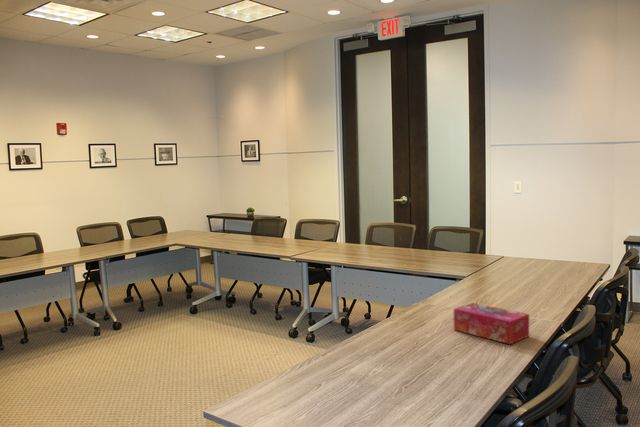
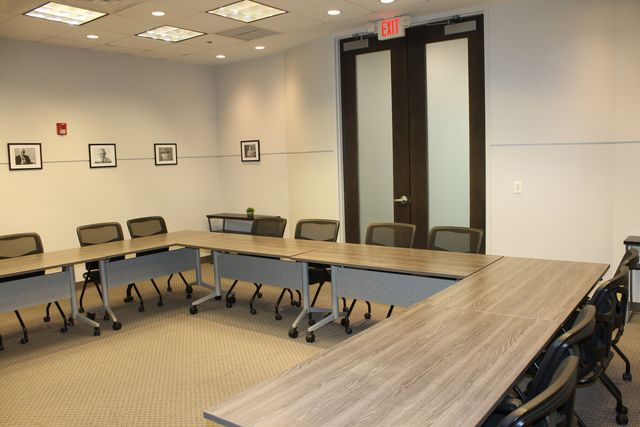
- tissue box (490, 322)
